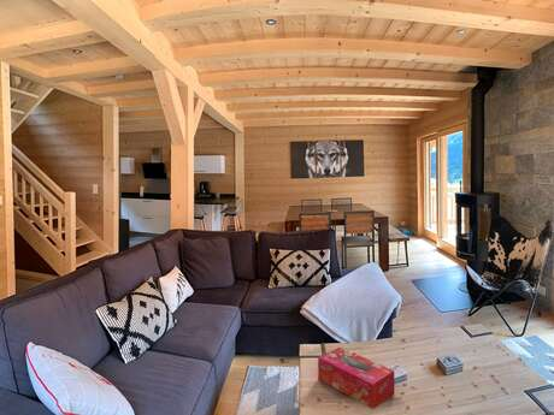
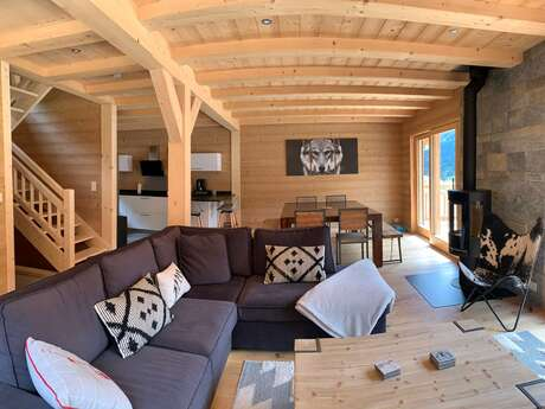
- tissue box (354, 374)
